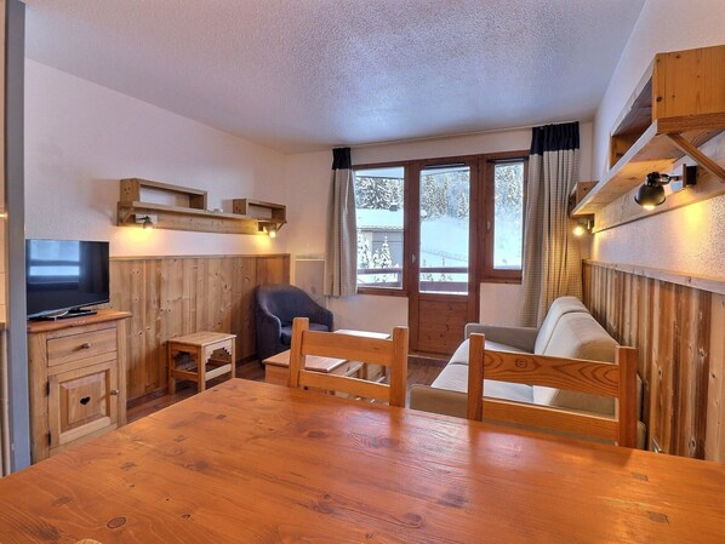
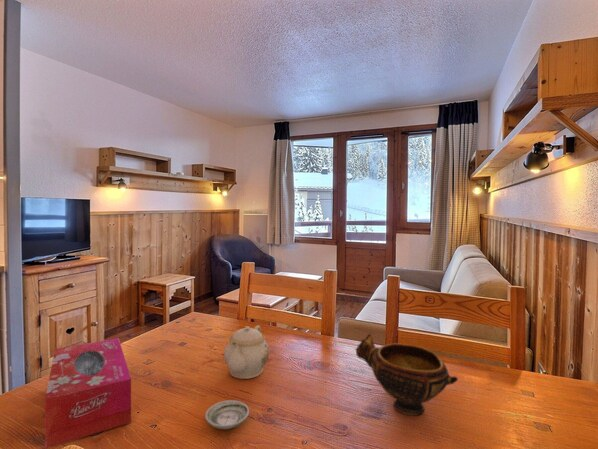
+ saucer (227, 417)
+ tissue box (89, 382)
+ teapot (247, 348)
+ ceramic bowl (402, 374)
